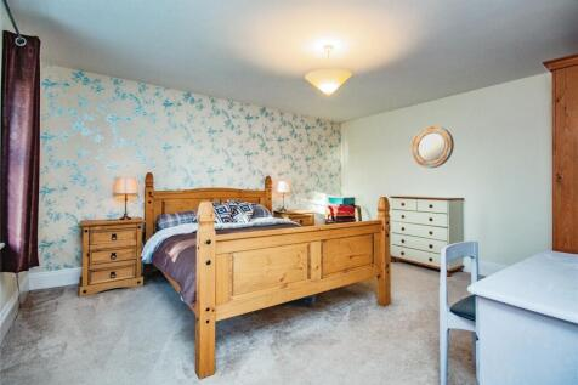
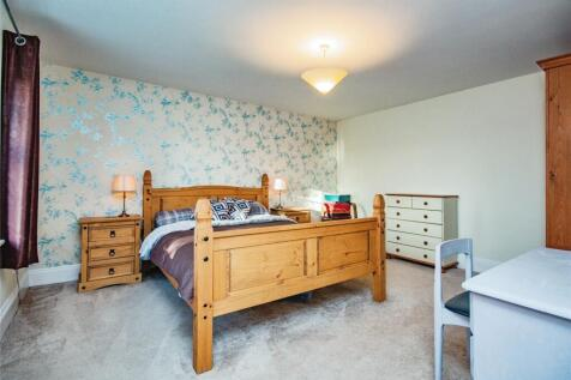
- home mirror (431, 147)
